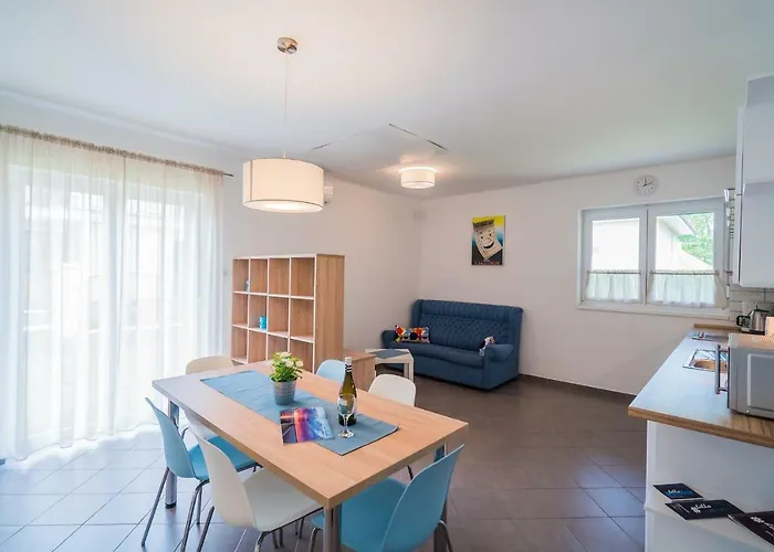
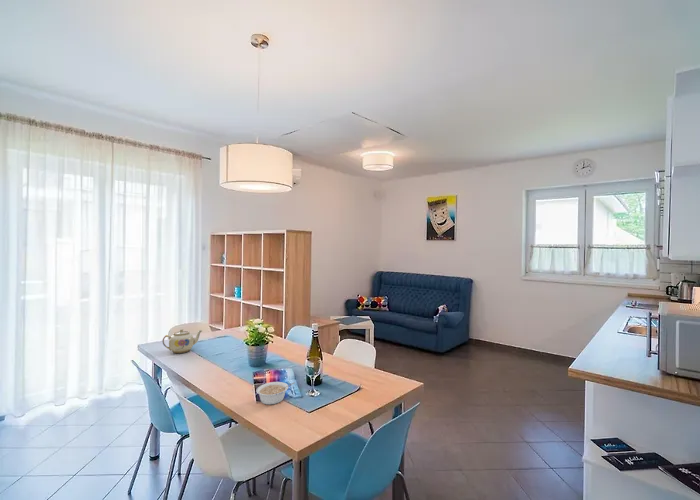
+ legume (273, 392)
+ teapot (182, 340)
